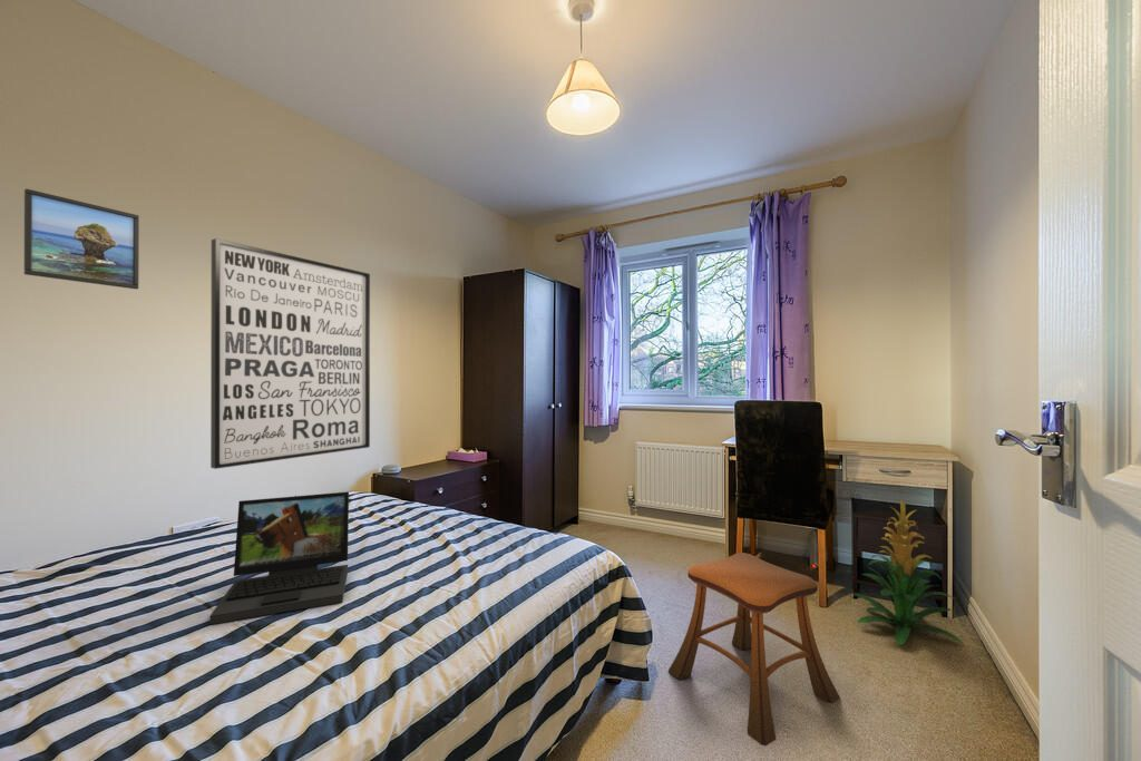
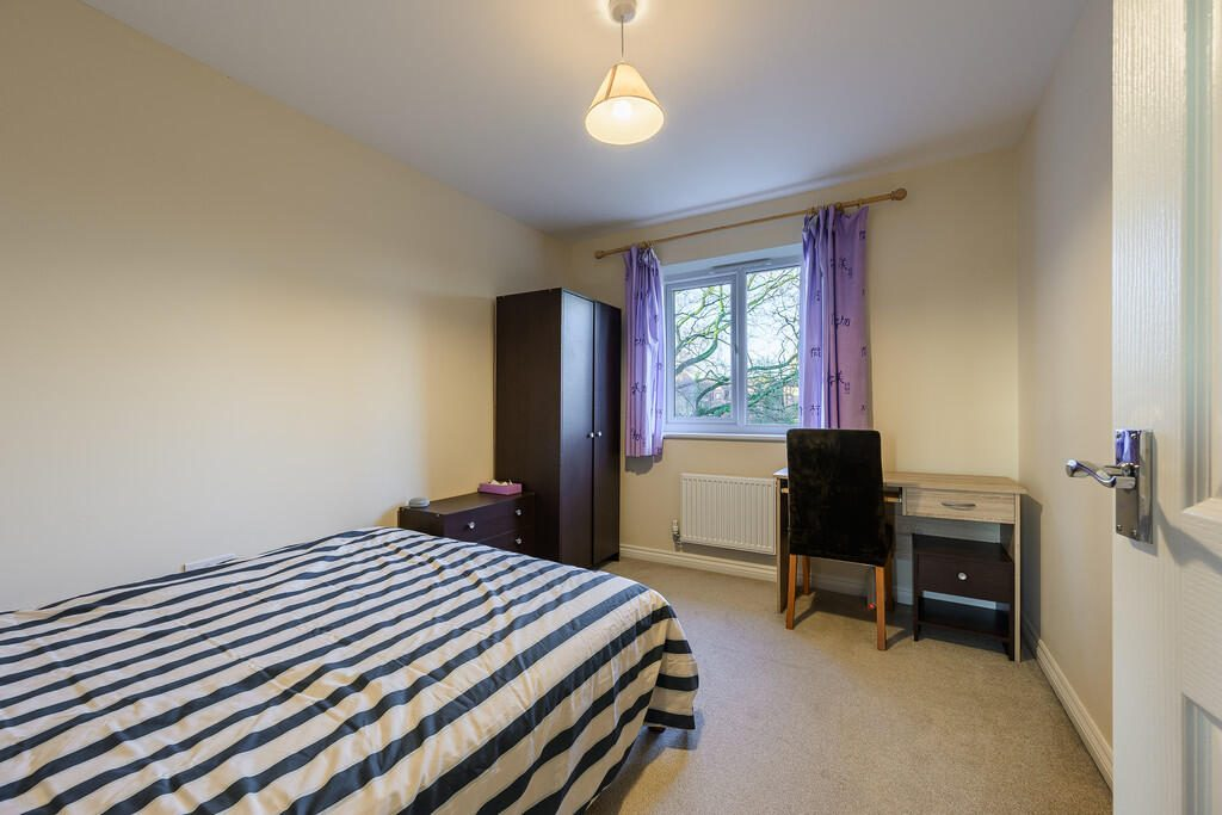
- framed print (85, 242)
- indoor plant (903, 564)
- stool (750, 627)
- laptop (289, 547)
- wall art (301, 357)
